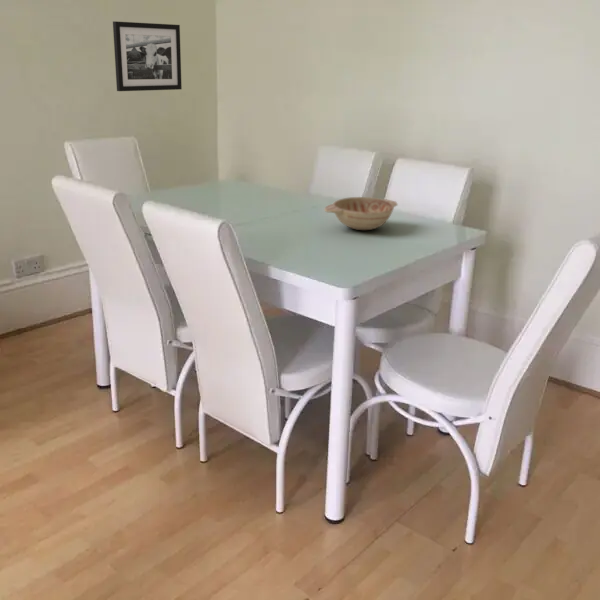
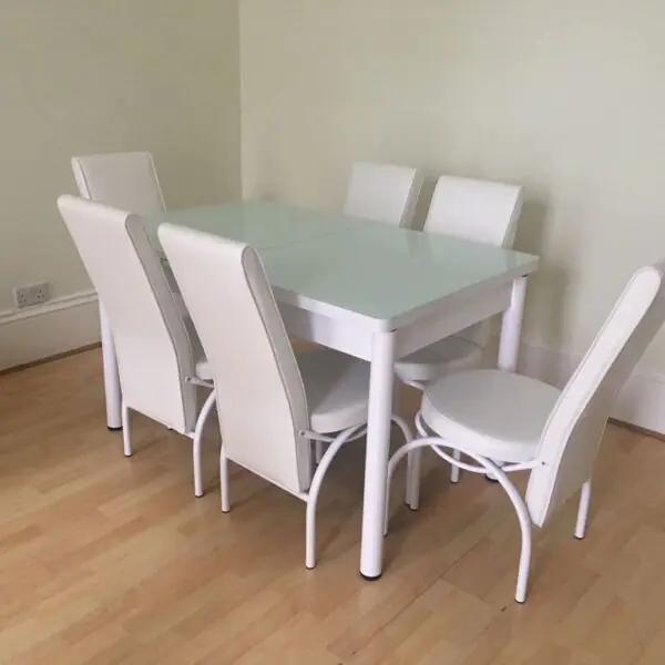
- picture frame (149, 57)
- decorative bowl (362, 215)
